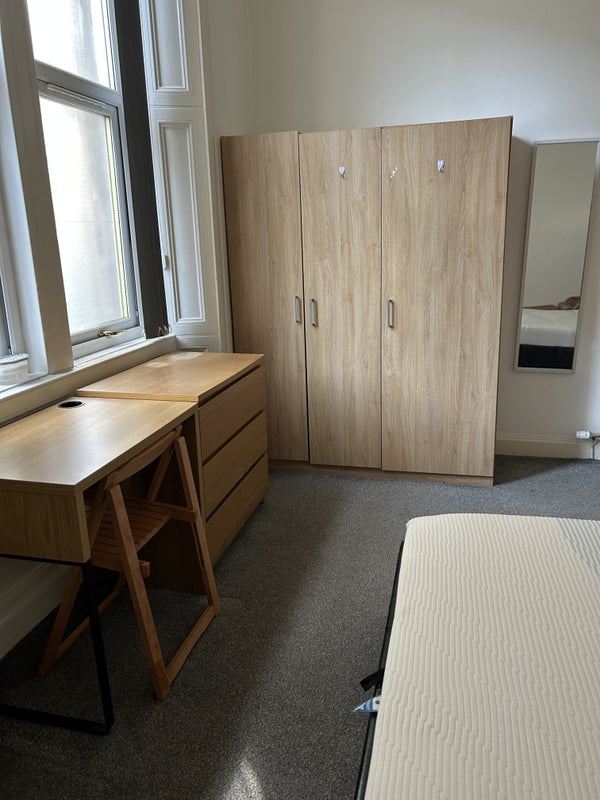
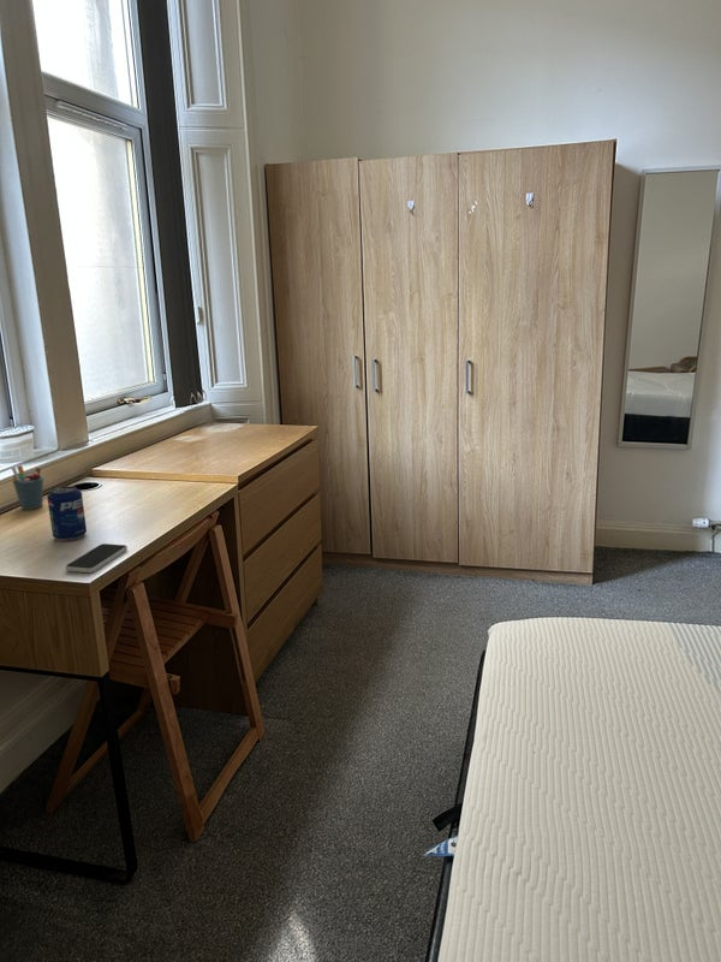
+ smartphone (97, 557)
+ pen holder (28, 485)
+ beverage can (66, 512)
